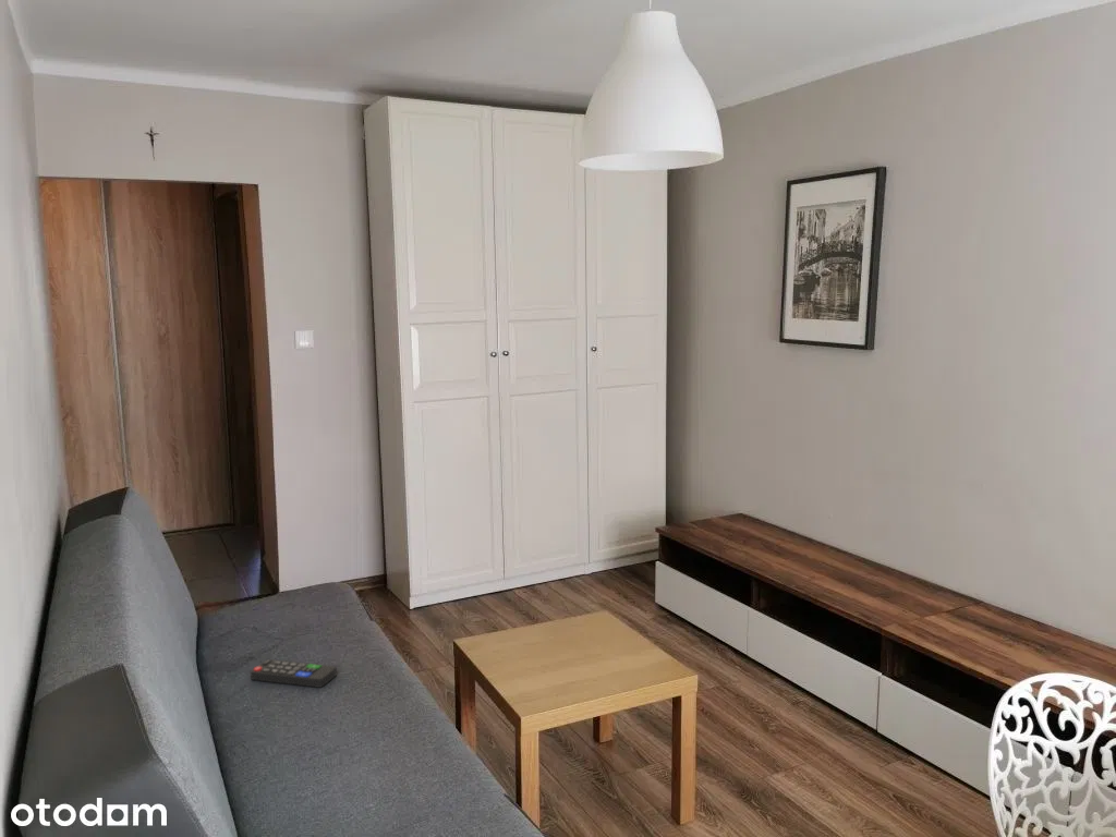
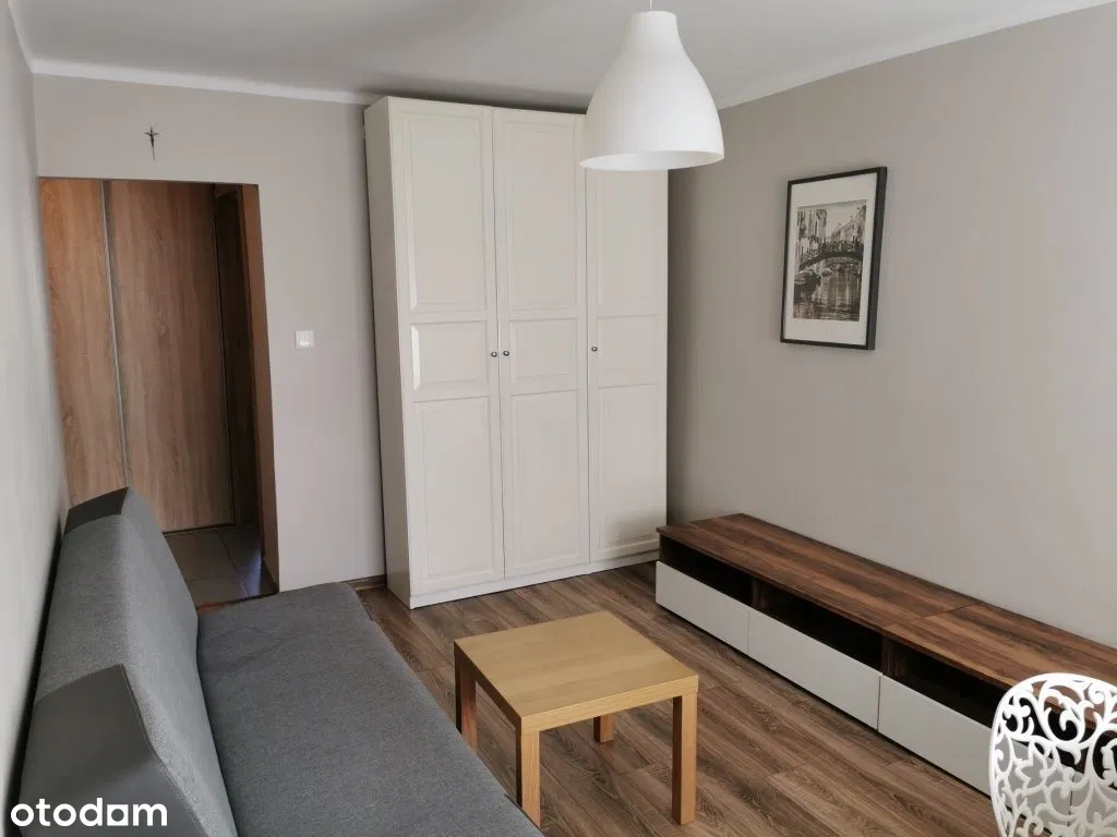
- remote control (293, 672)
